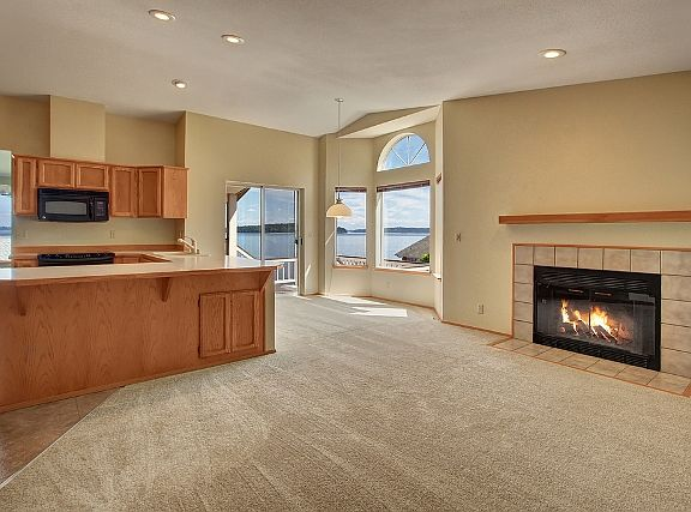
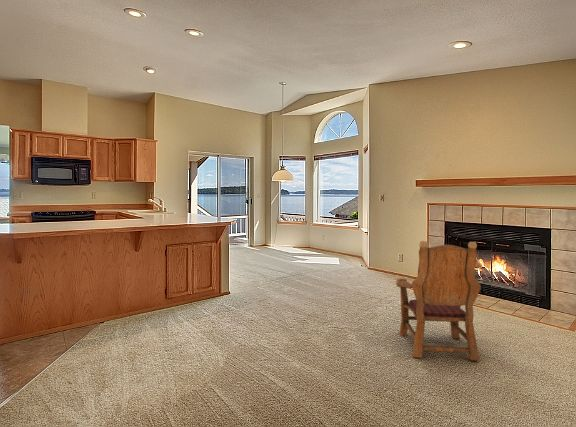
+ armchair (437, 292)
